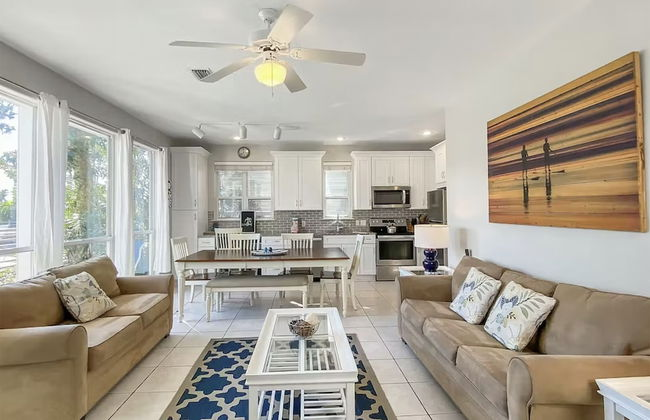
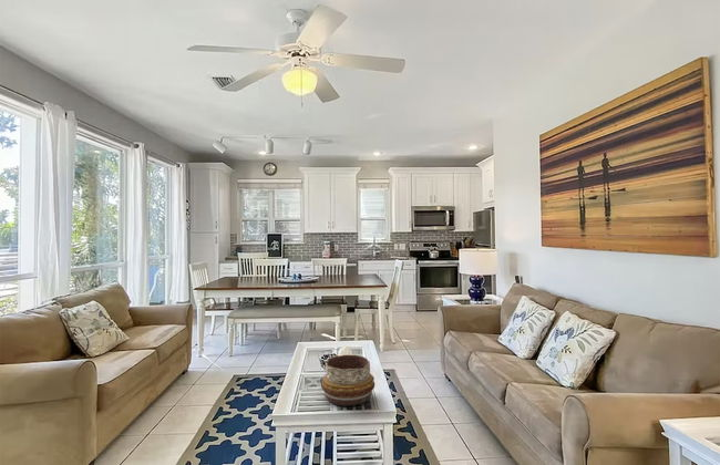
+ decorative bowl (348, 380)
